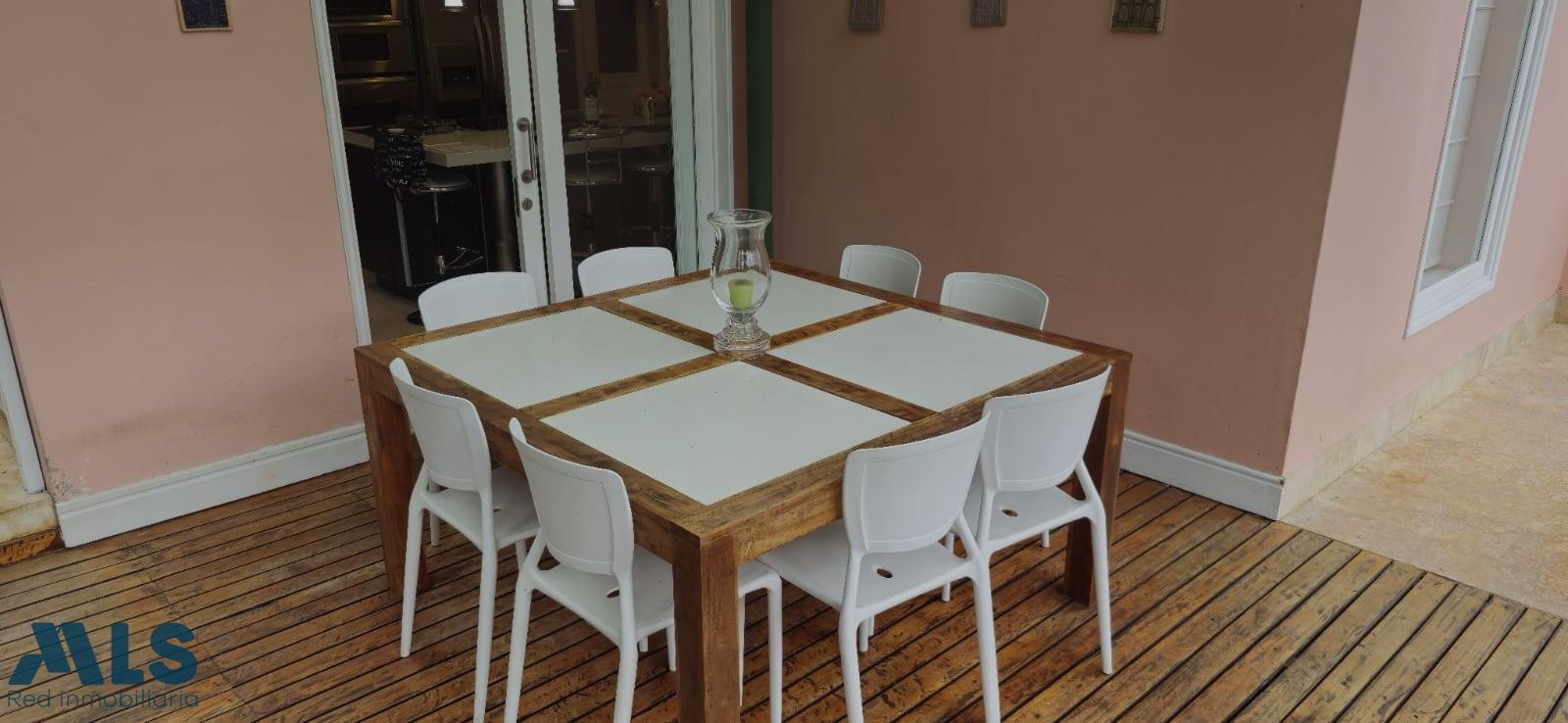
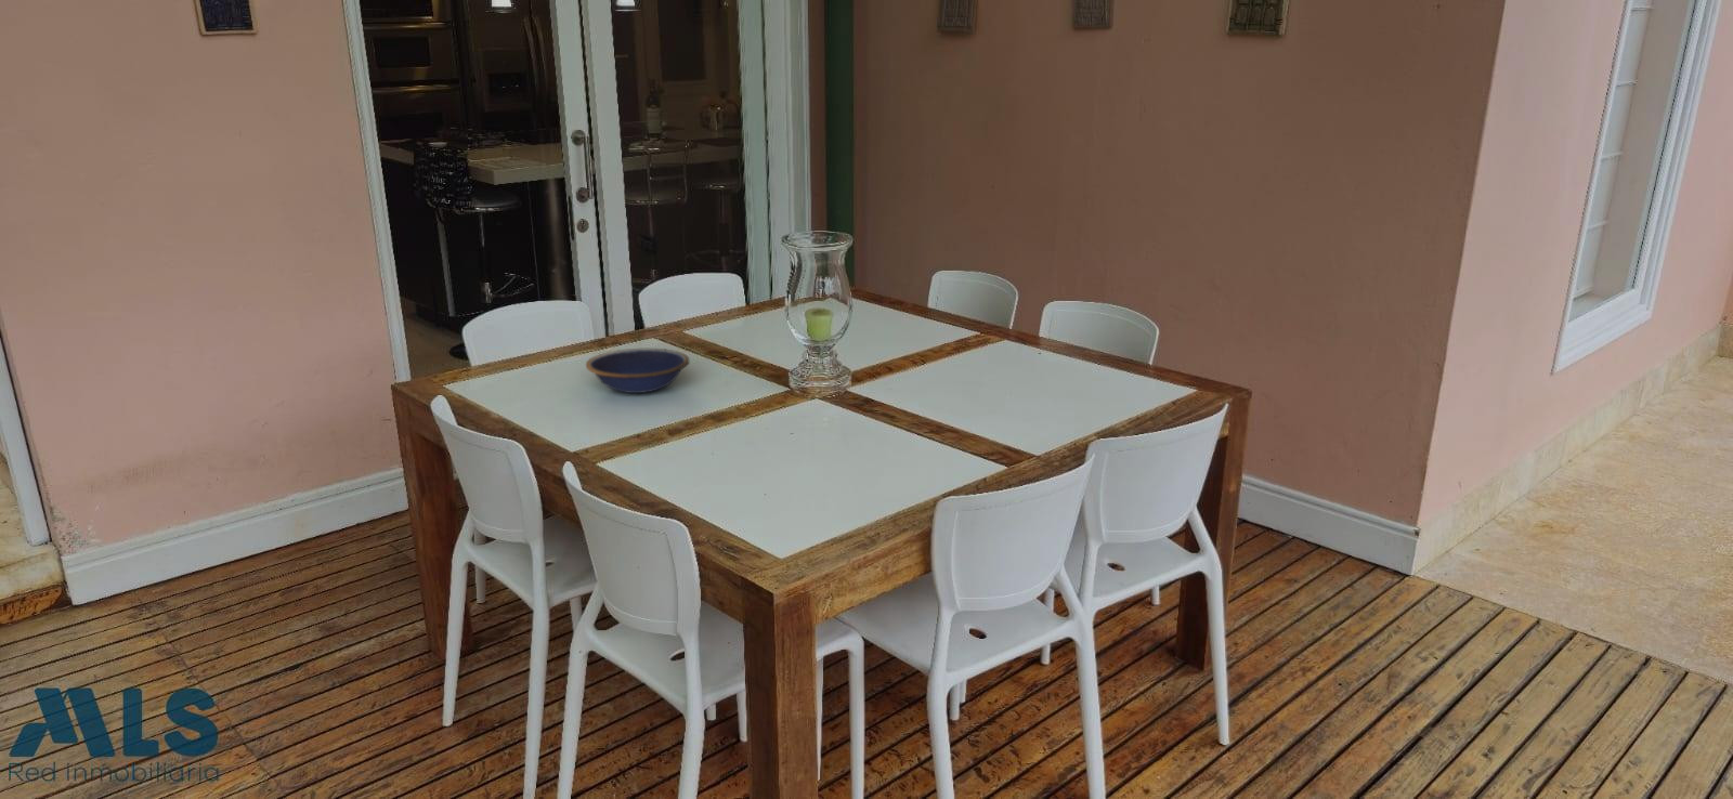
+ bowl (638, 375)
